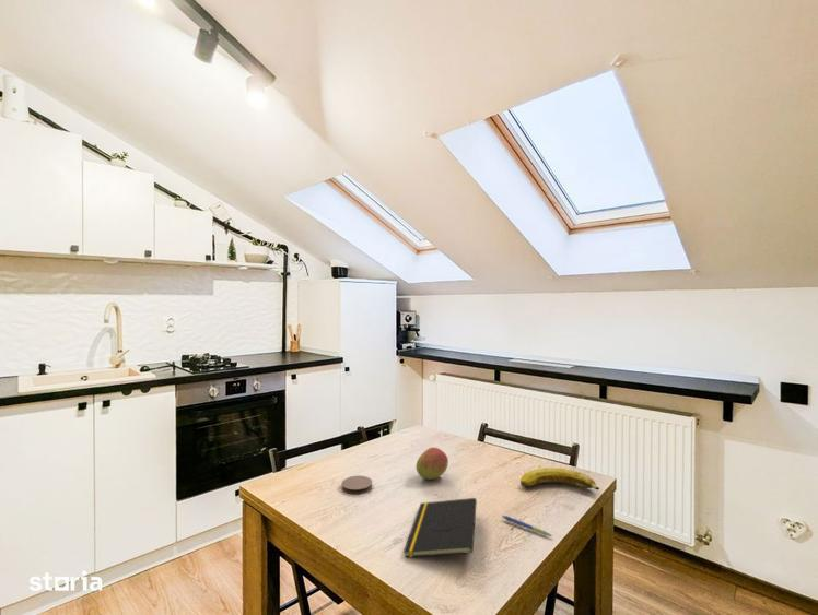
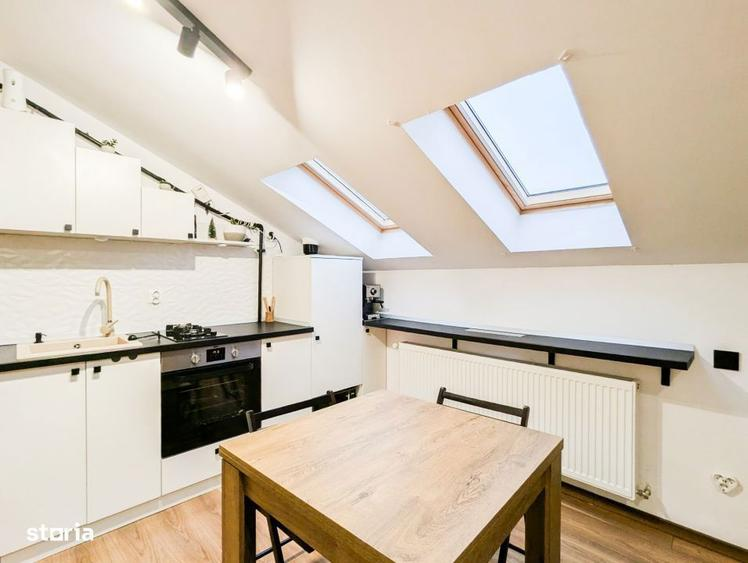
- coaster (357, 484)
- fruit (432, 463)
- banana (560, 482)
- pen (526, 525)
- notepad (443, 524)
